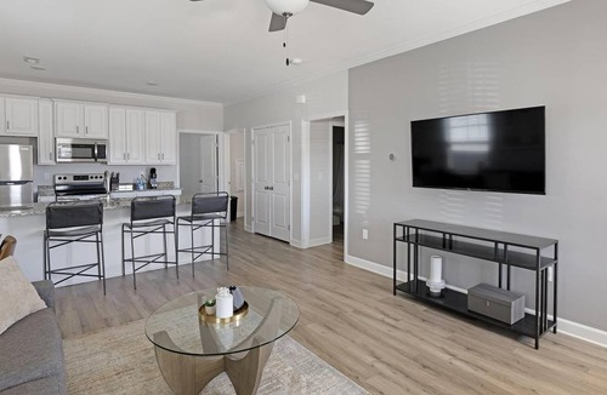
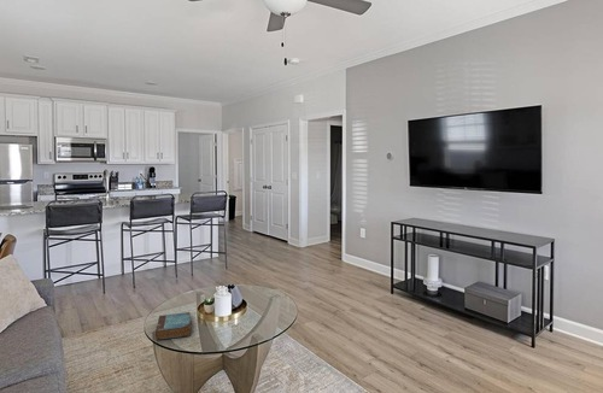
+ book (174, 324)
